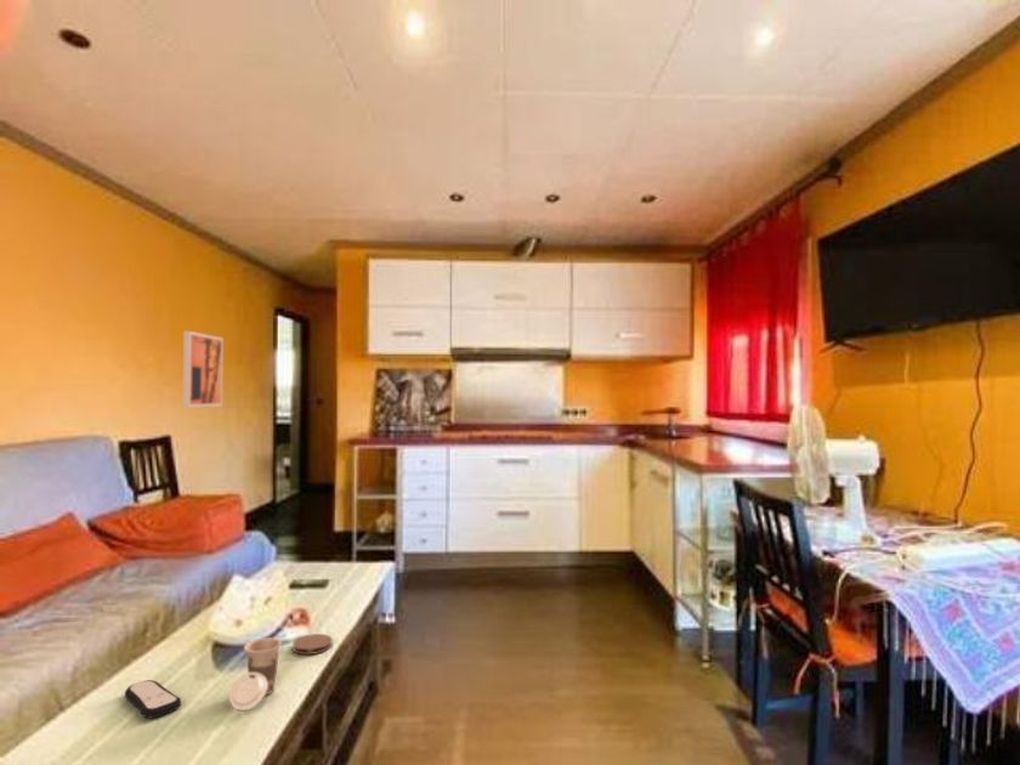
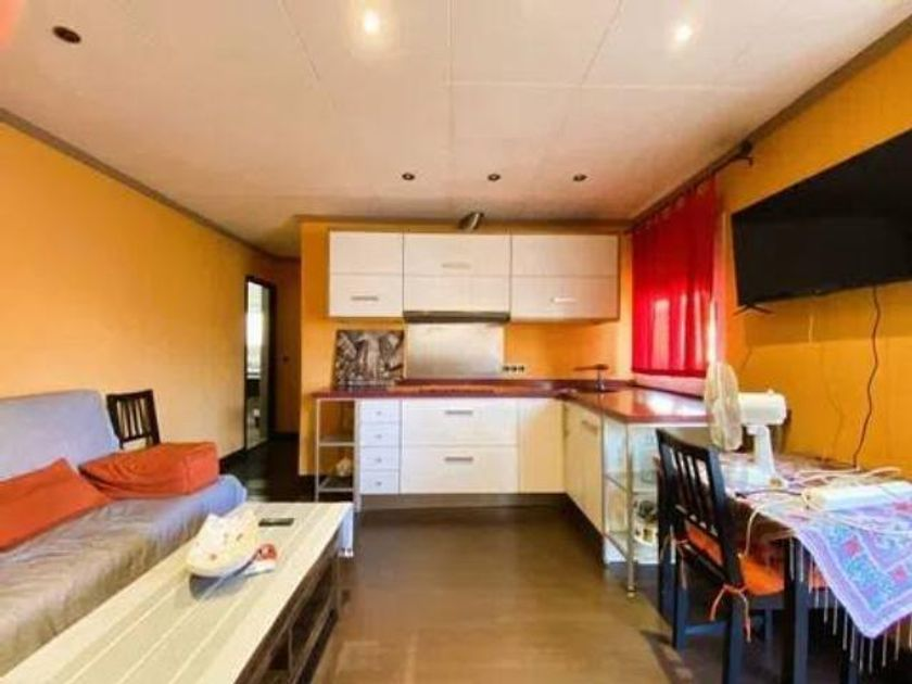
- remote control (151, 697)
- wall art (204, 370)
- coaster (312, 644)
- cup (256, 673)
